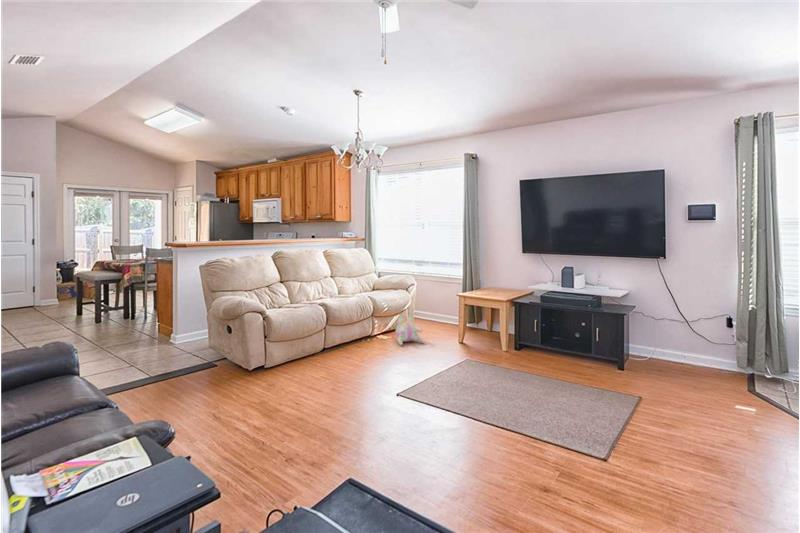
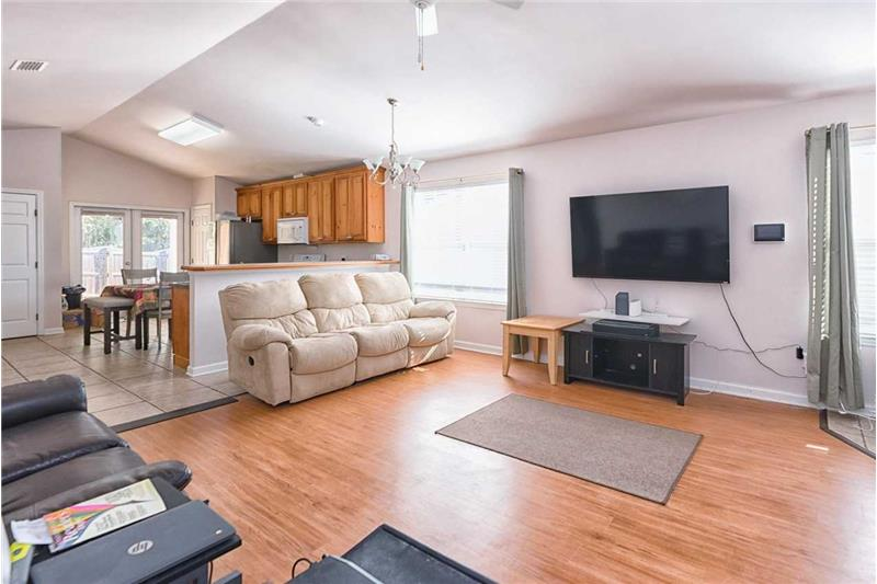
- plush toy (407, 329)
